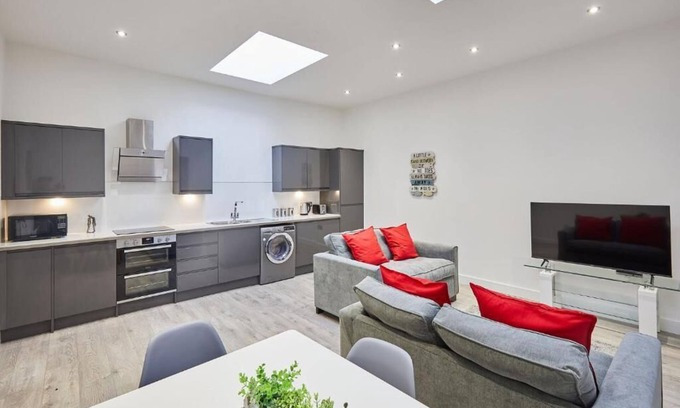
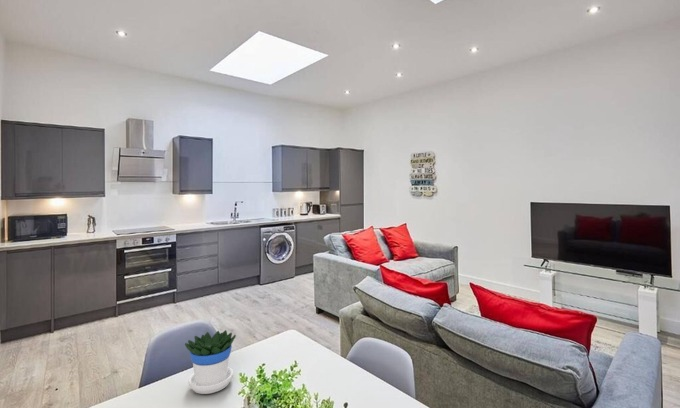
+ flowerpot (211, 361)
